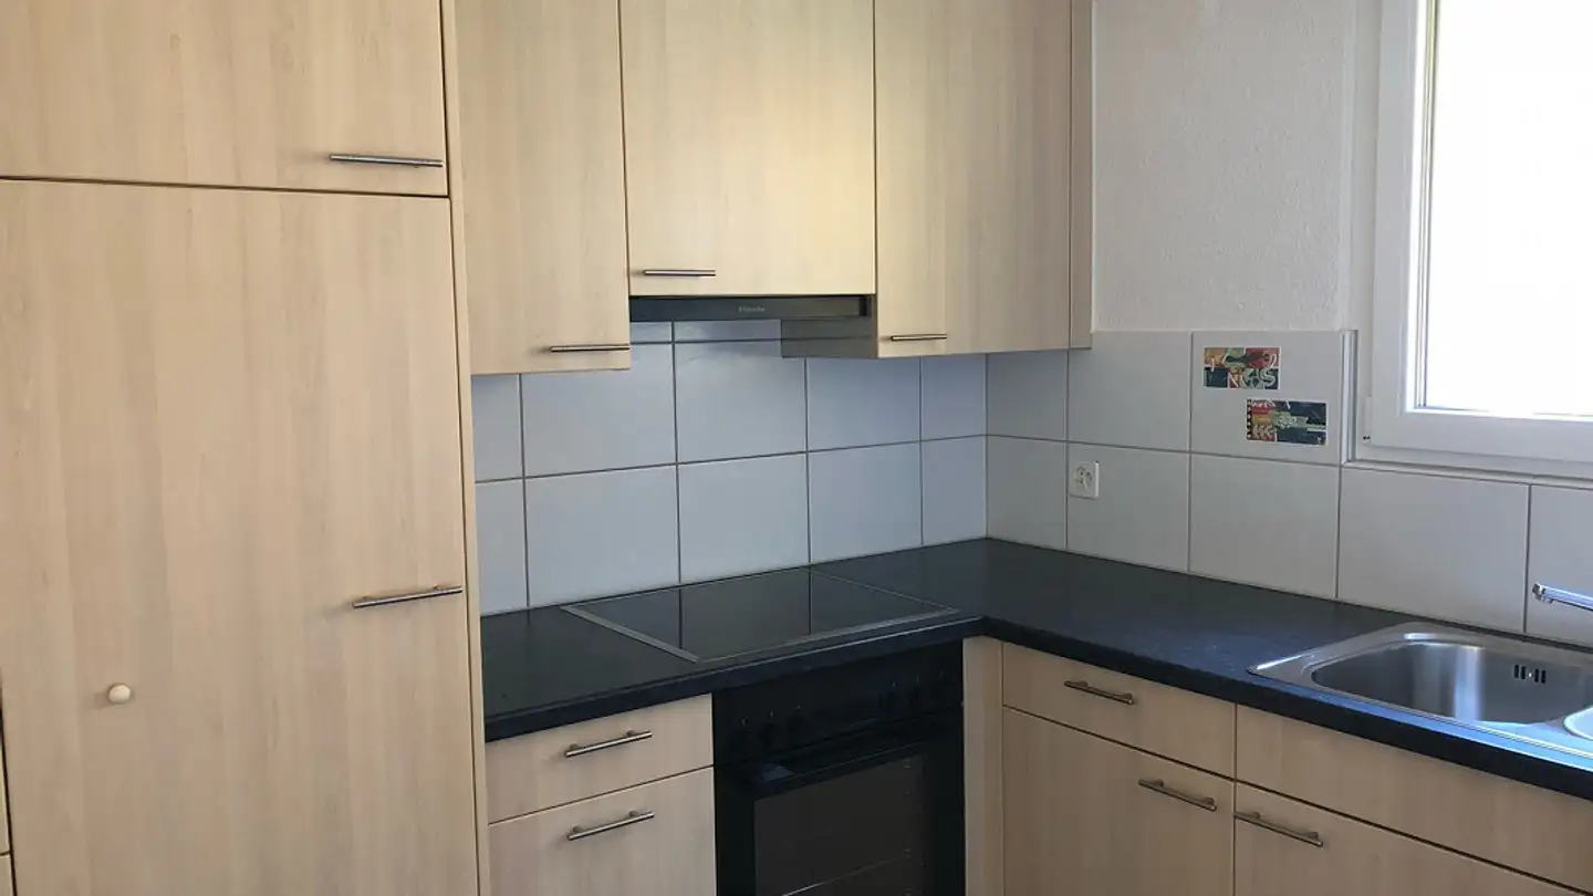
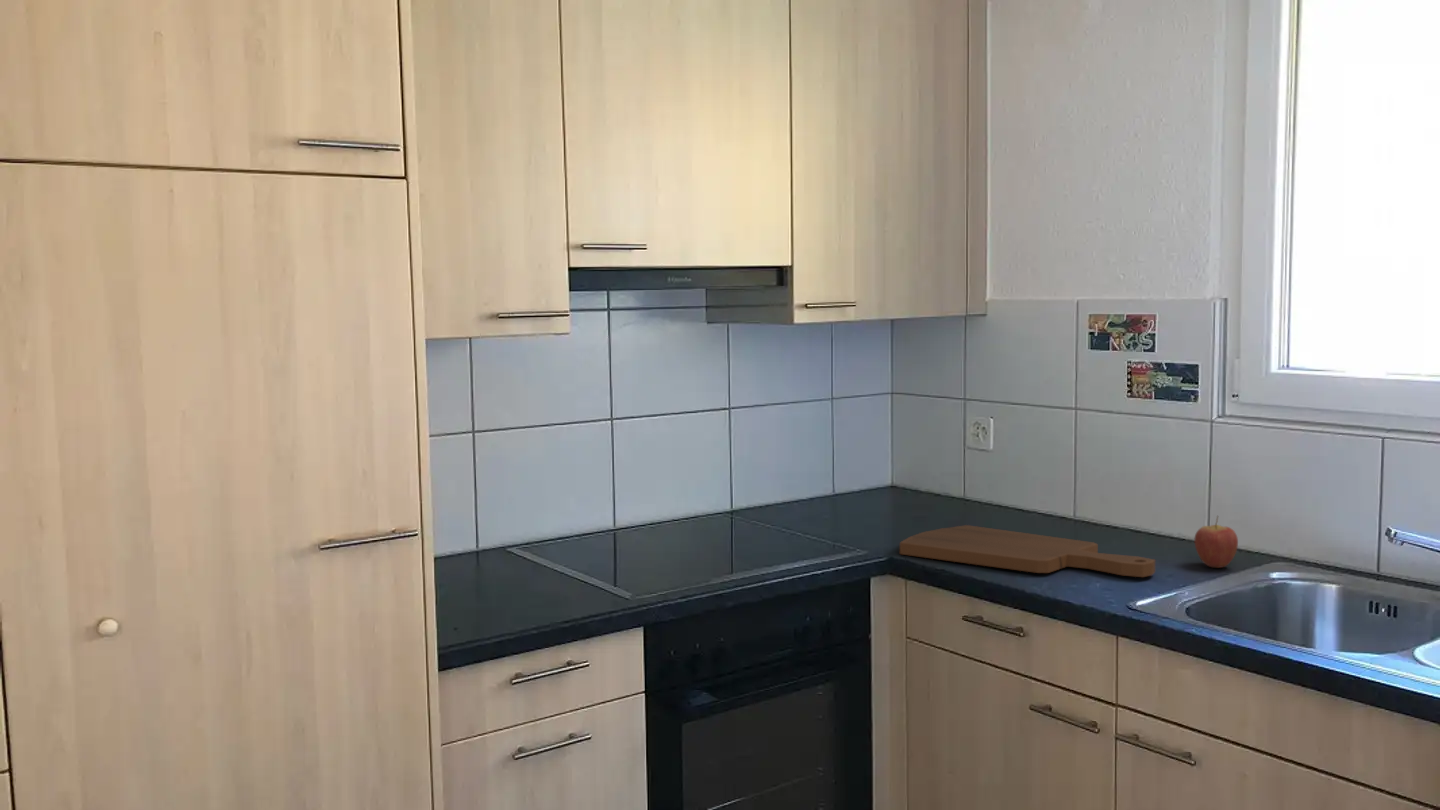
+ fruit (1215, 541)
+ cutting board (1011, 549)
